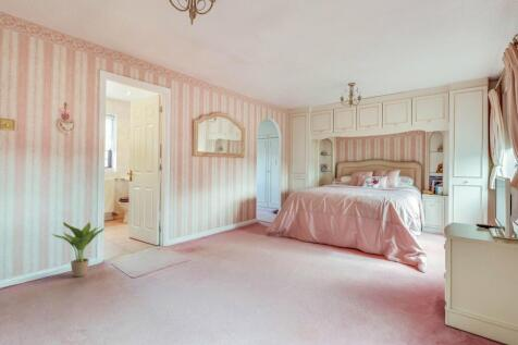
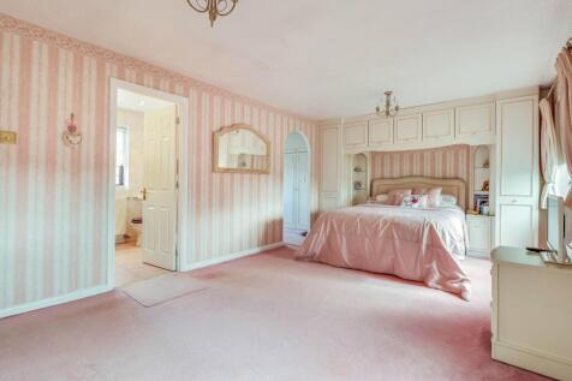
- potted plant (83, 247)
